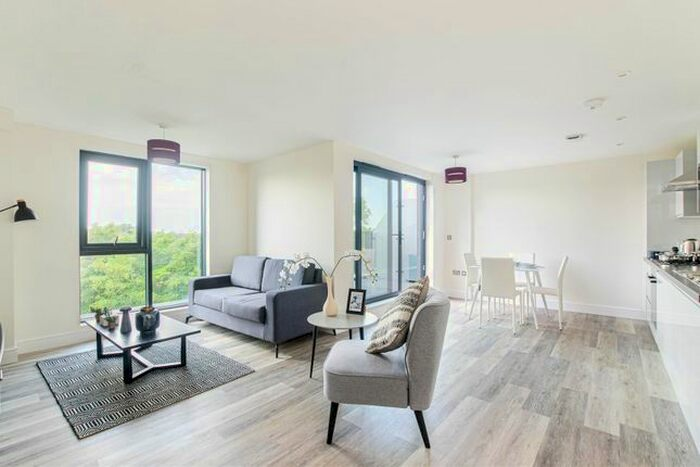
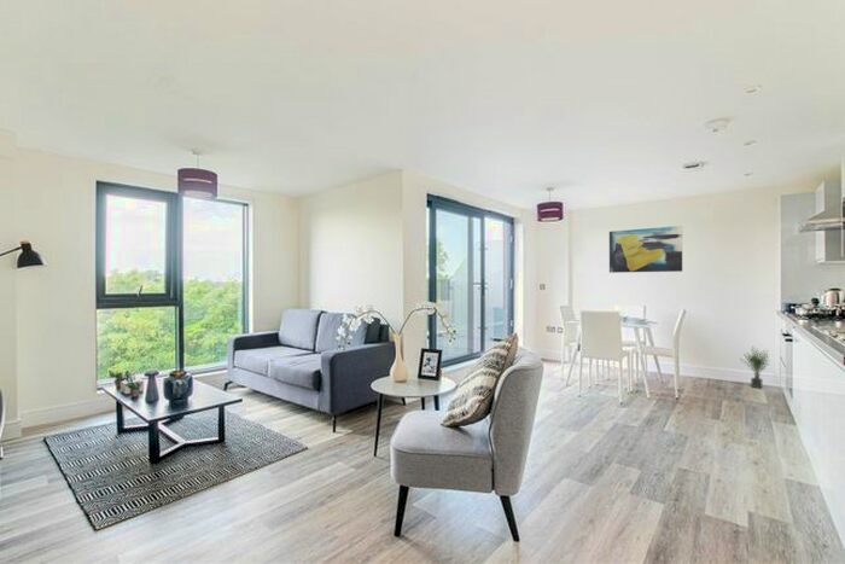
+ potted plant (753, 365)
+ wall art (643, 250)
